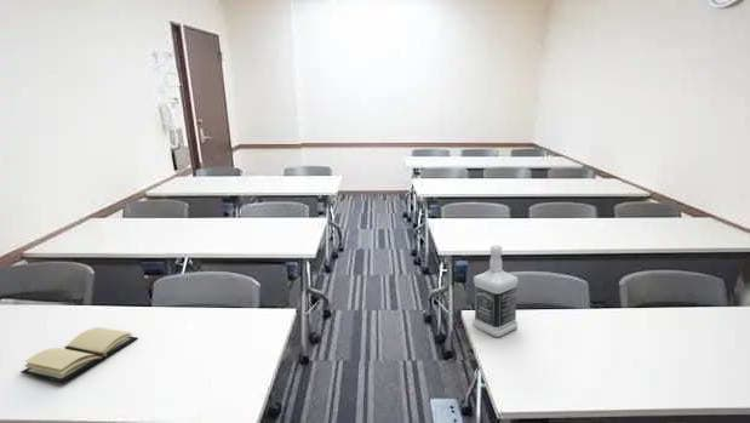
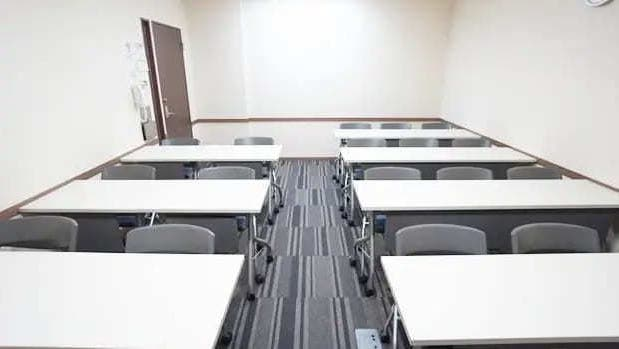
- book (82, 349)
- bottle (494, 287)
